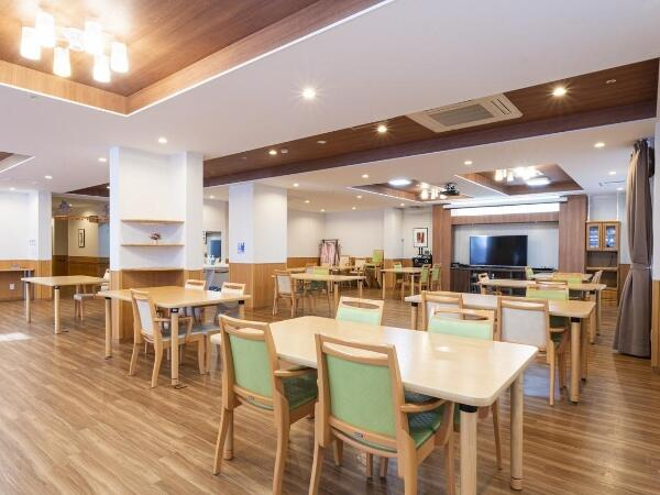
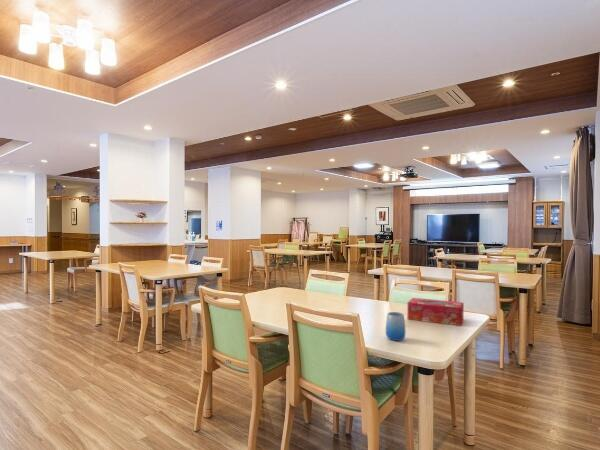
+ tissue box (435, 310)
+ cup (395, 326)
